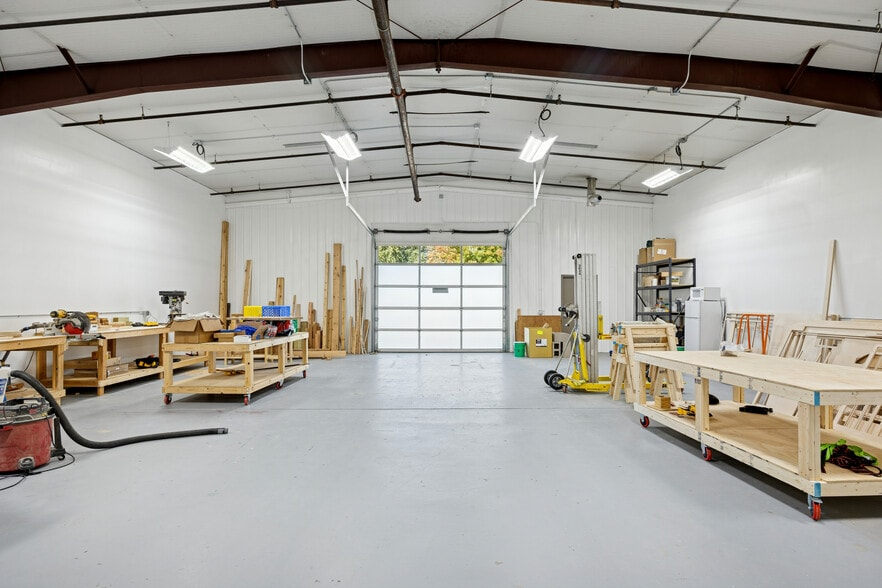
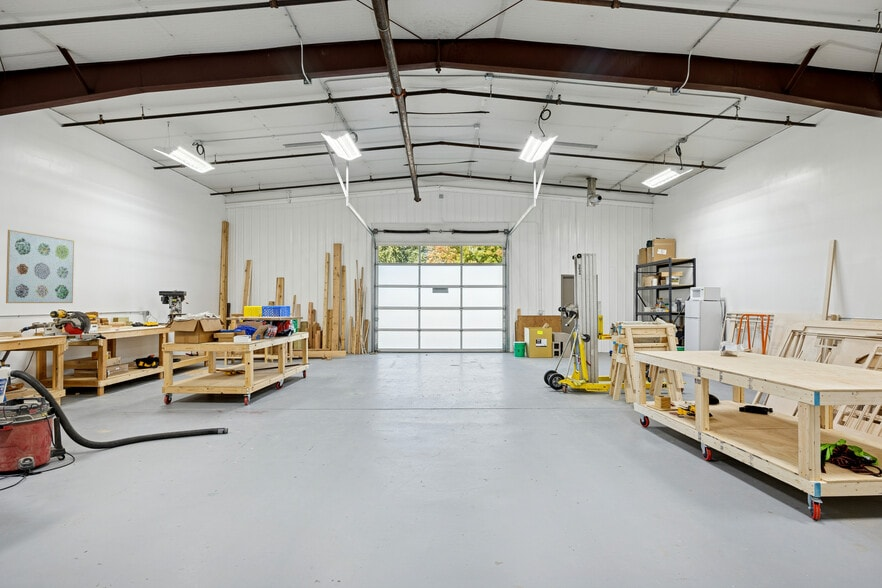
+ wall art (42, 269)
